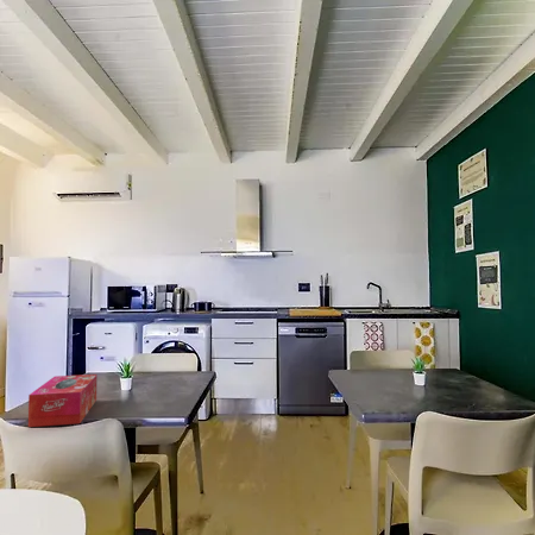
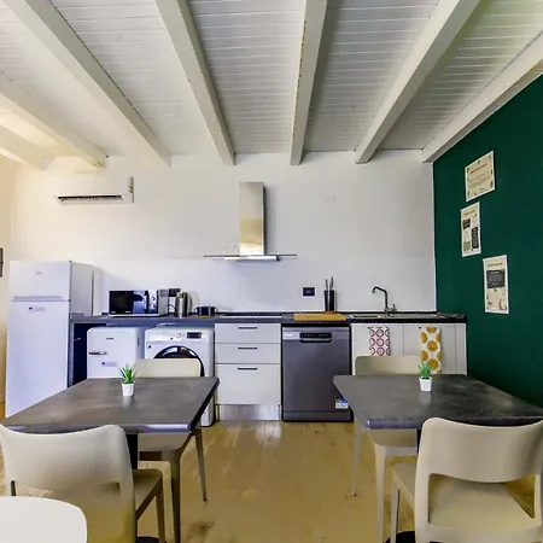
- tissue box (65, 397)
